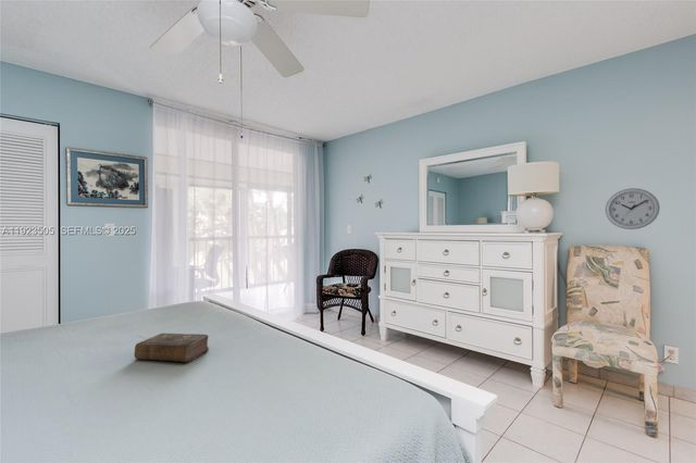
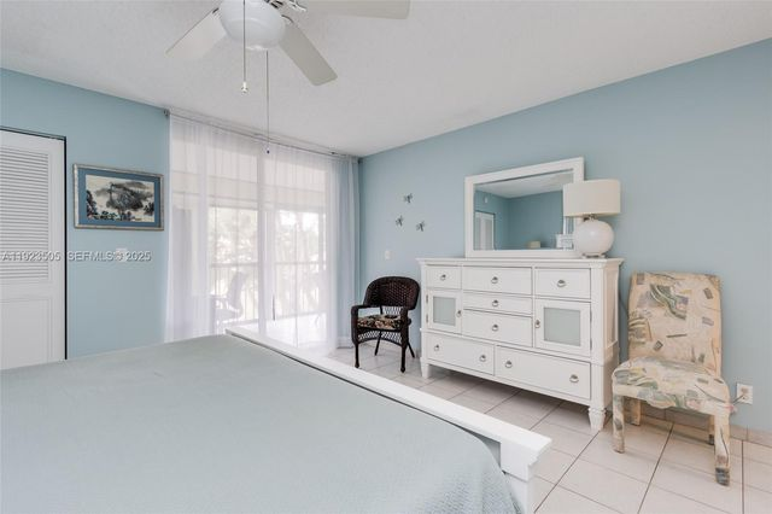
- book (173, 346)
- wall clock (631, 209)
